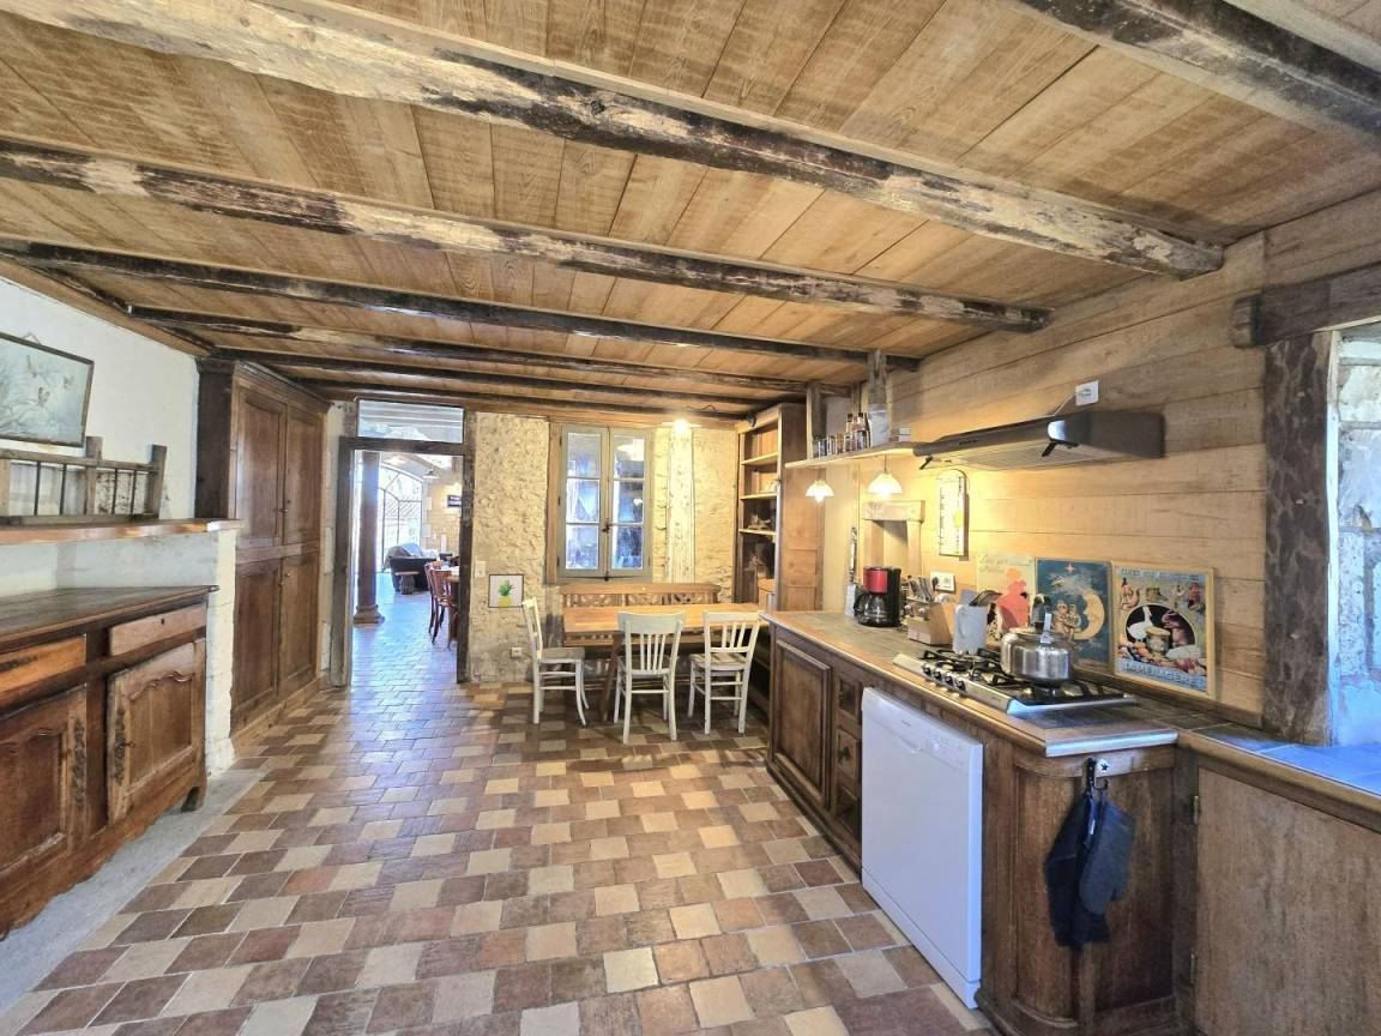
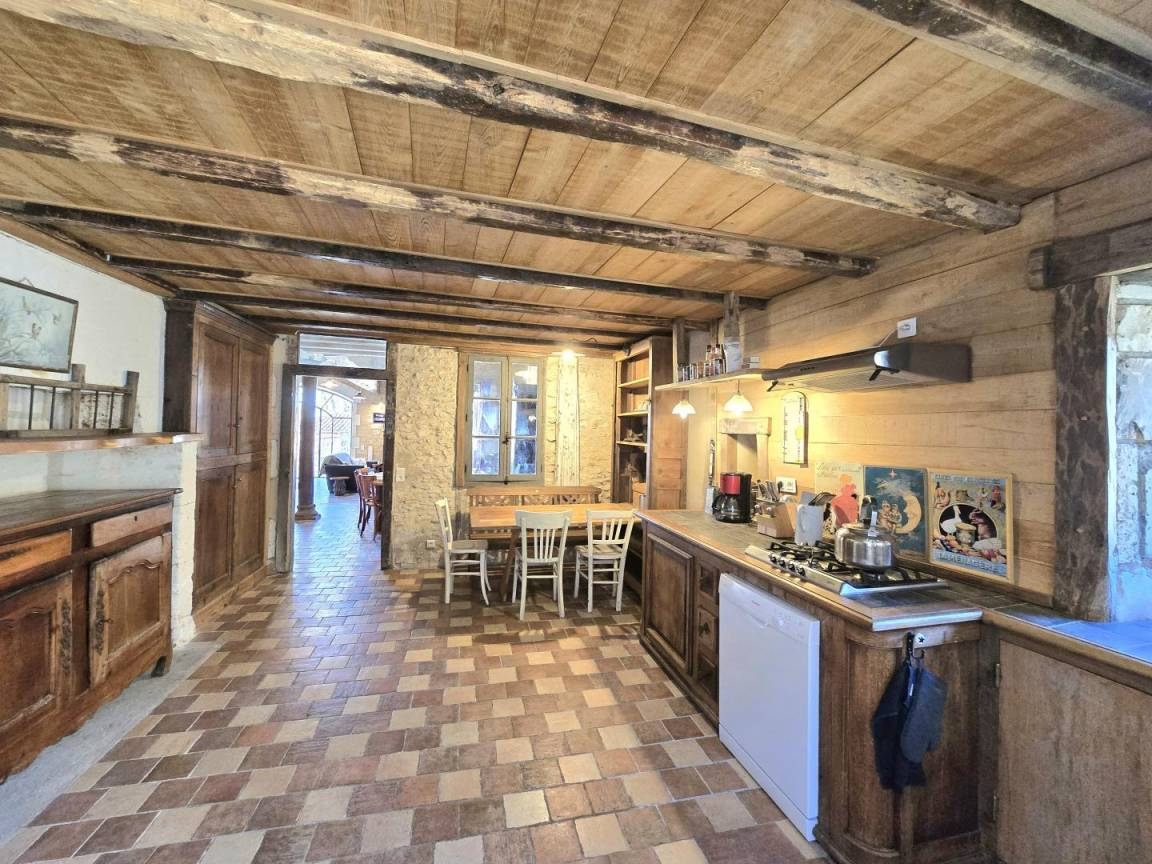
- wall art (506, 590)
